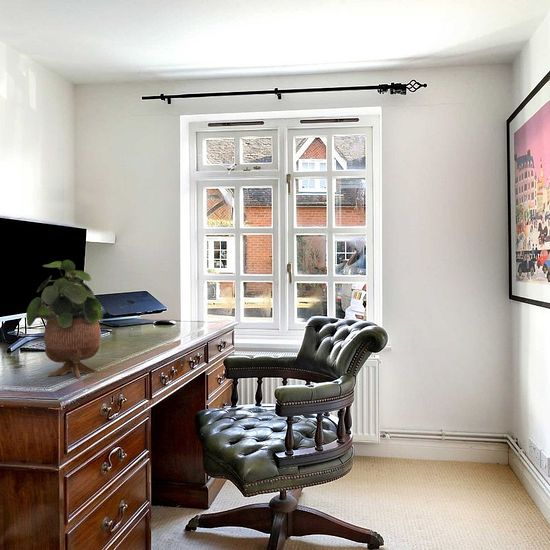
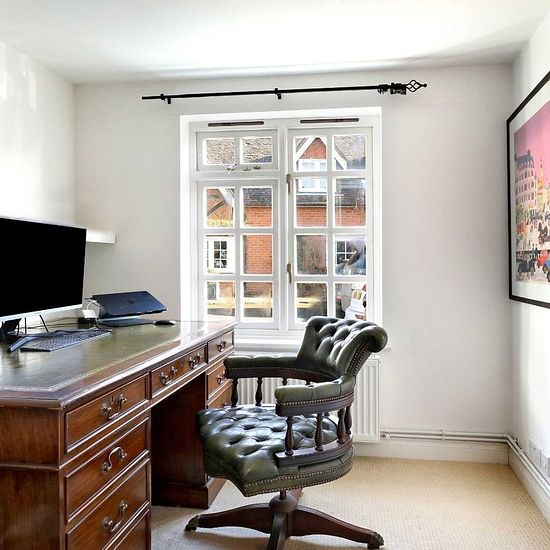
- potted plant (66, 317)
